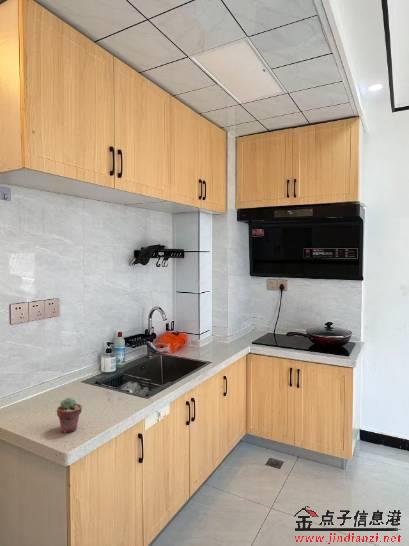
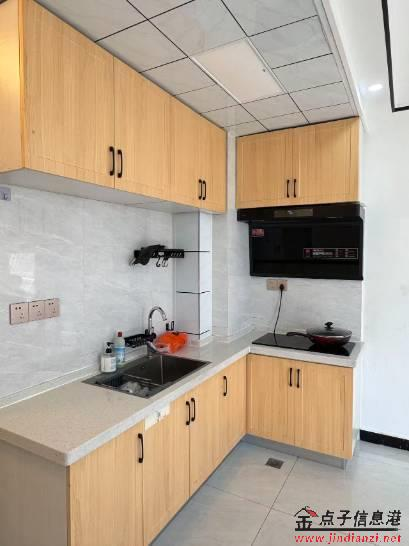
- potted succulent (69, 413)
